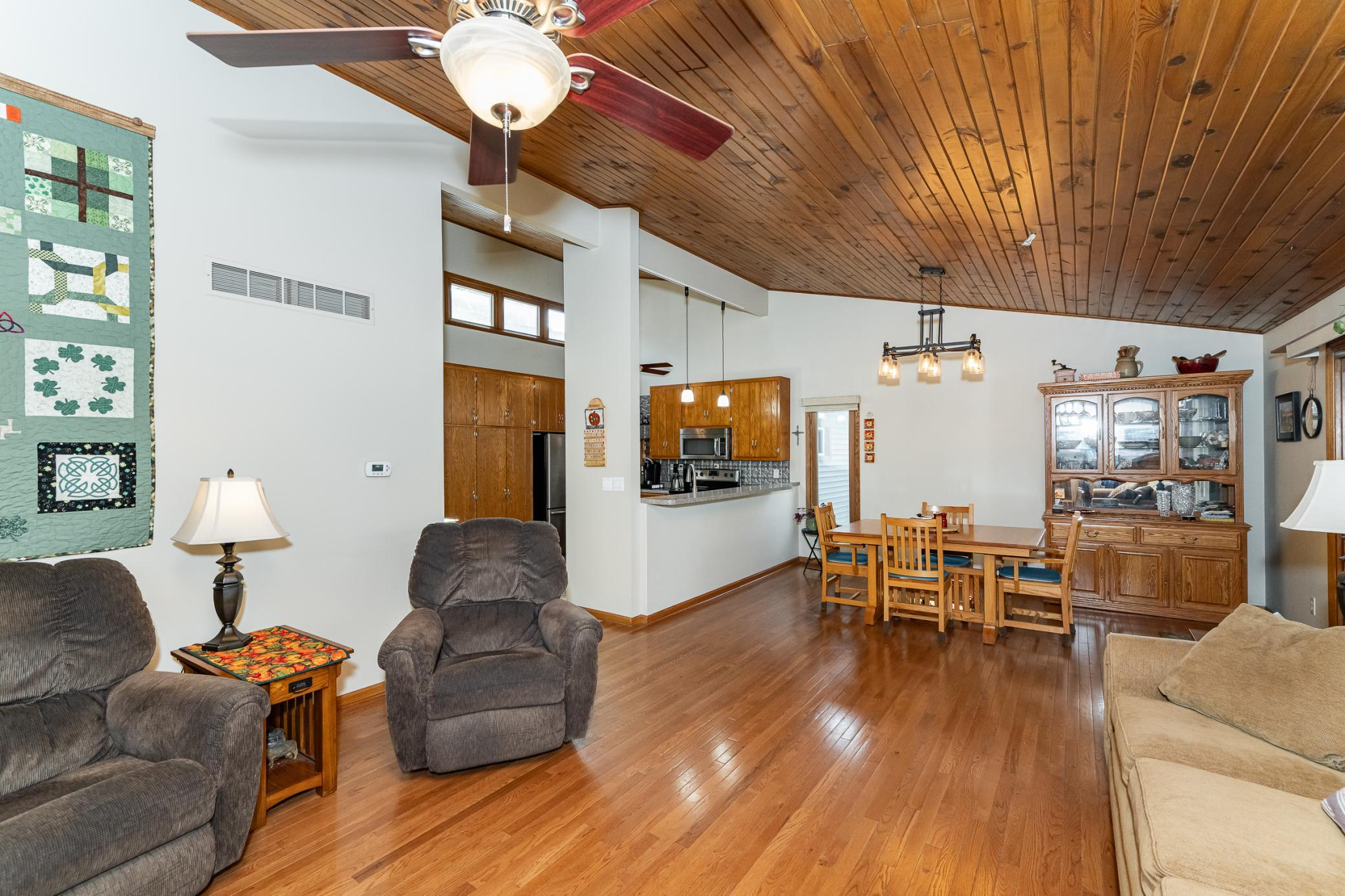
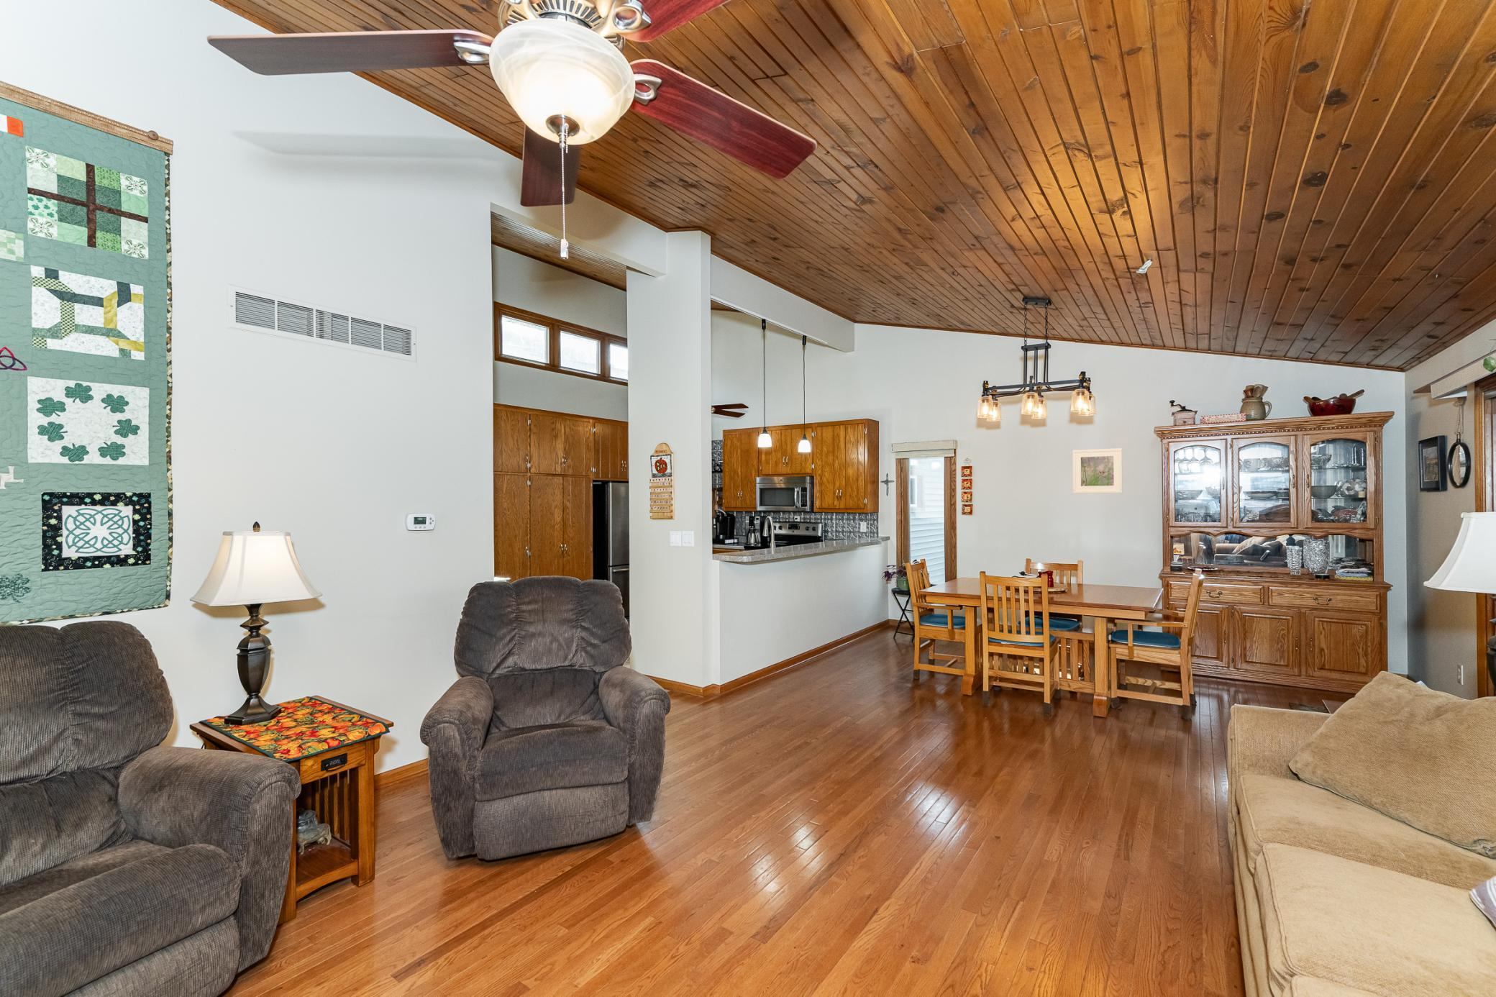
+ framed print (1097, 471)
